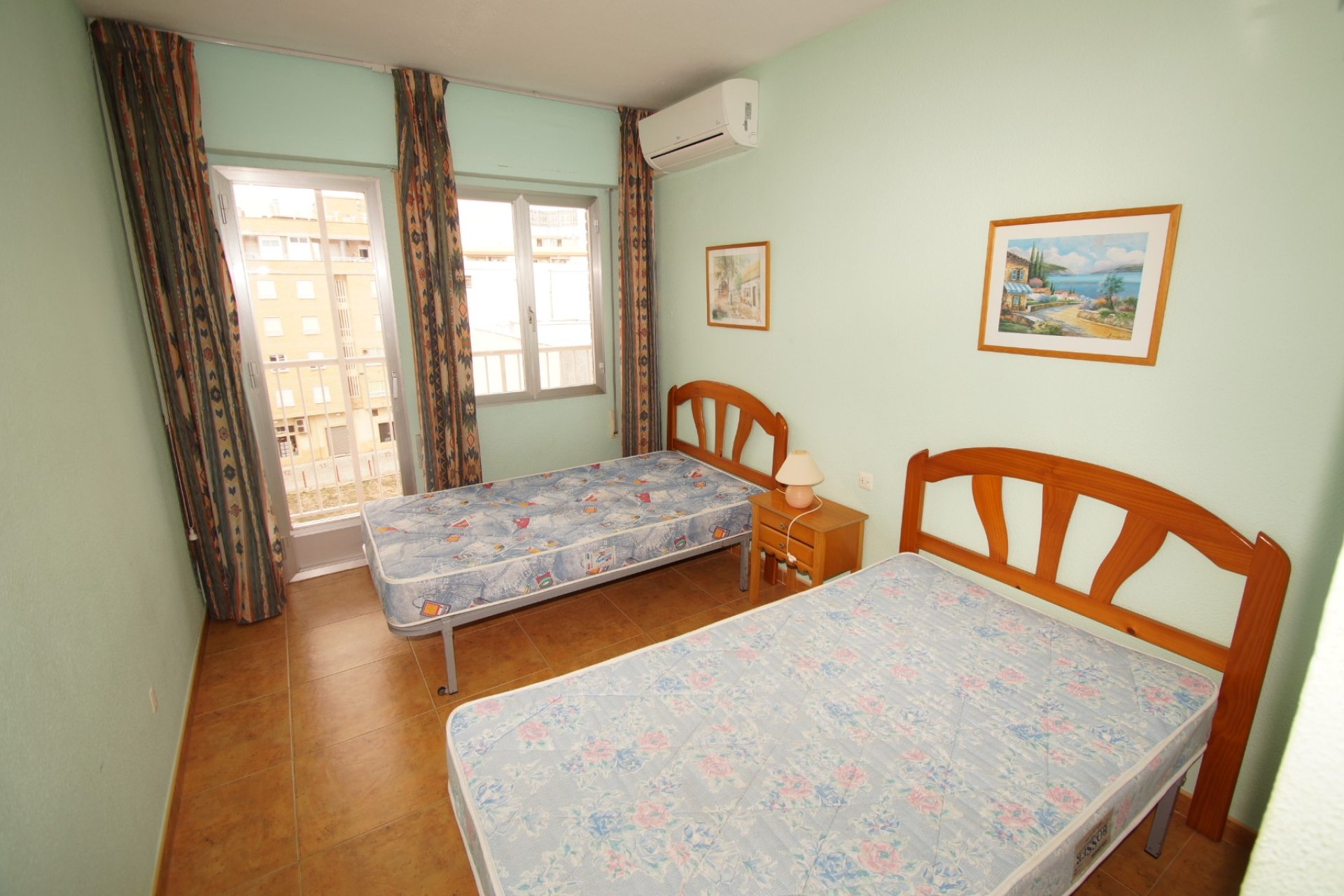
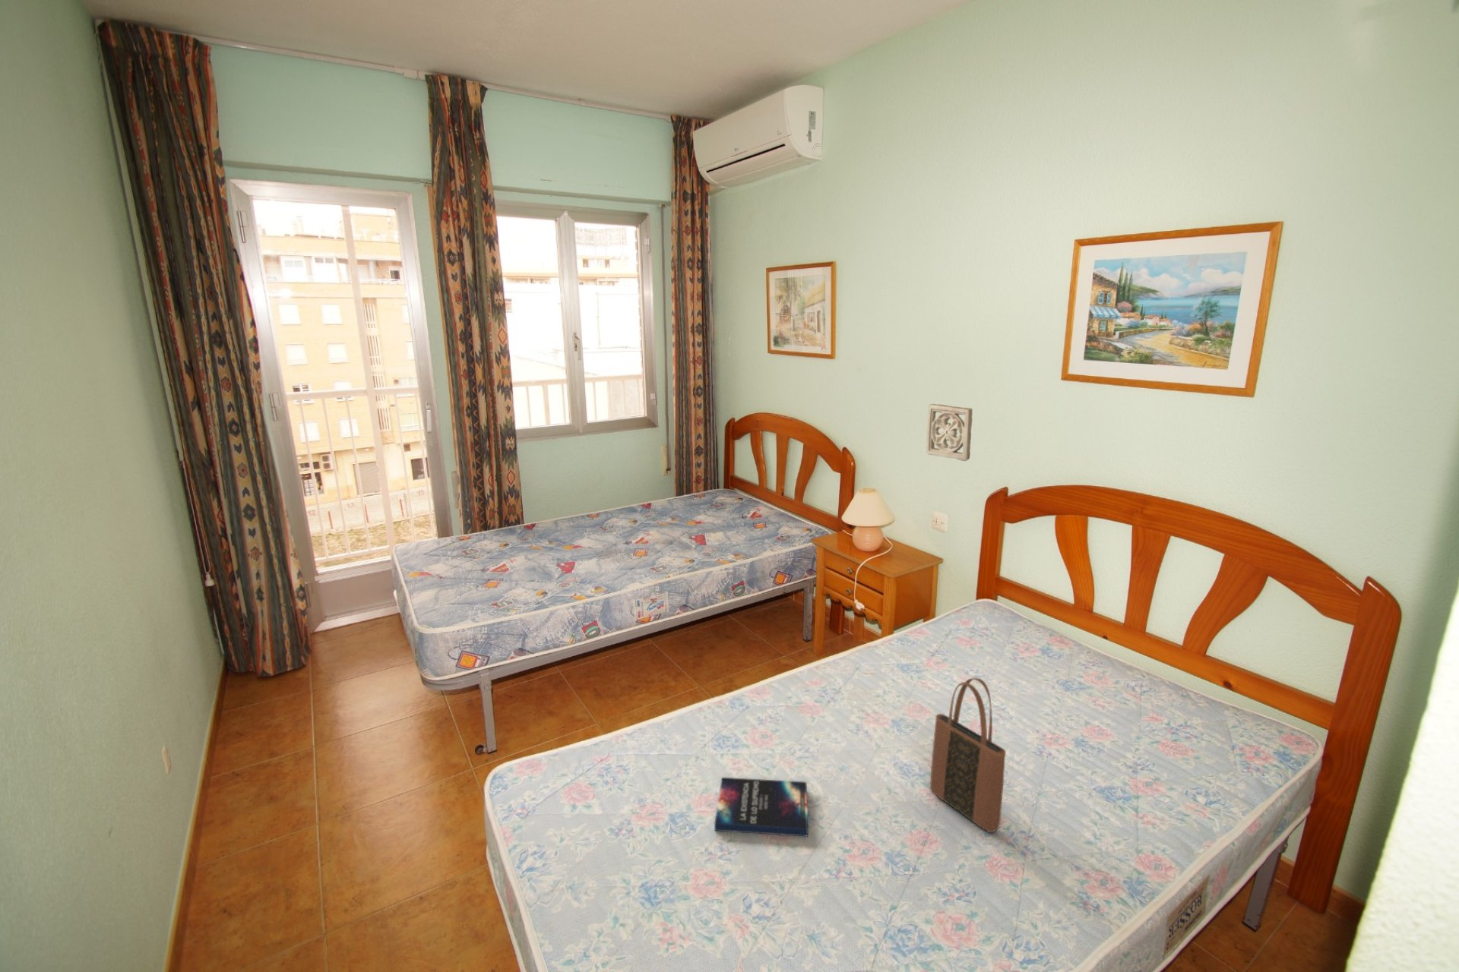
+ tote bag (967, 747)
+ wall ornament (949, 432)
+ hardback book (762, 806)
